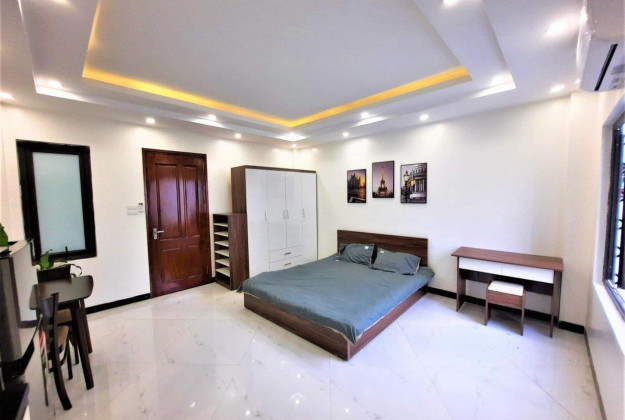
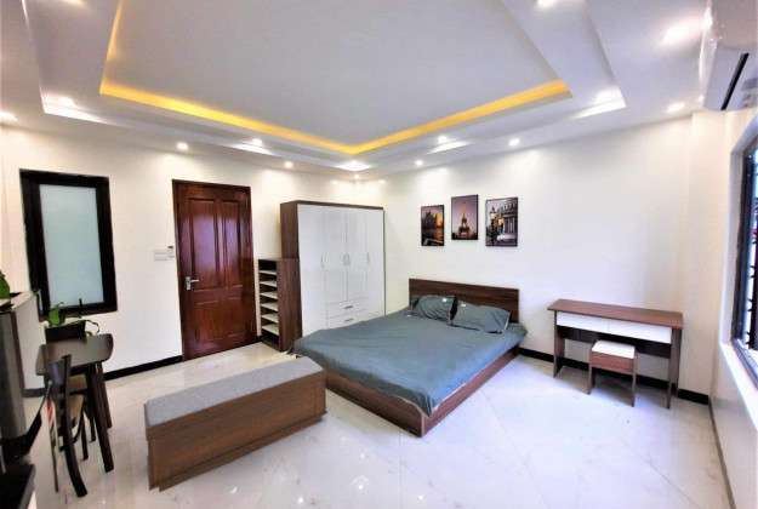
+ bench (245, 410)
